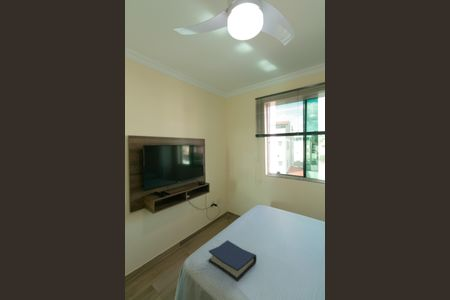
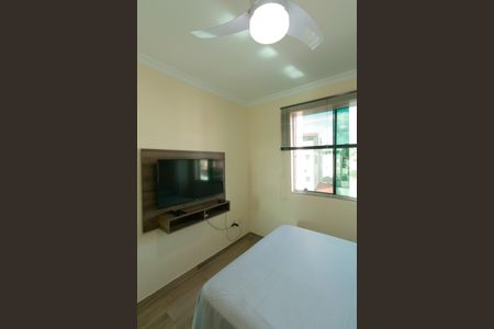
- hardback book (232, 256)
